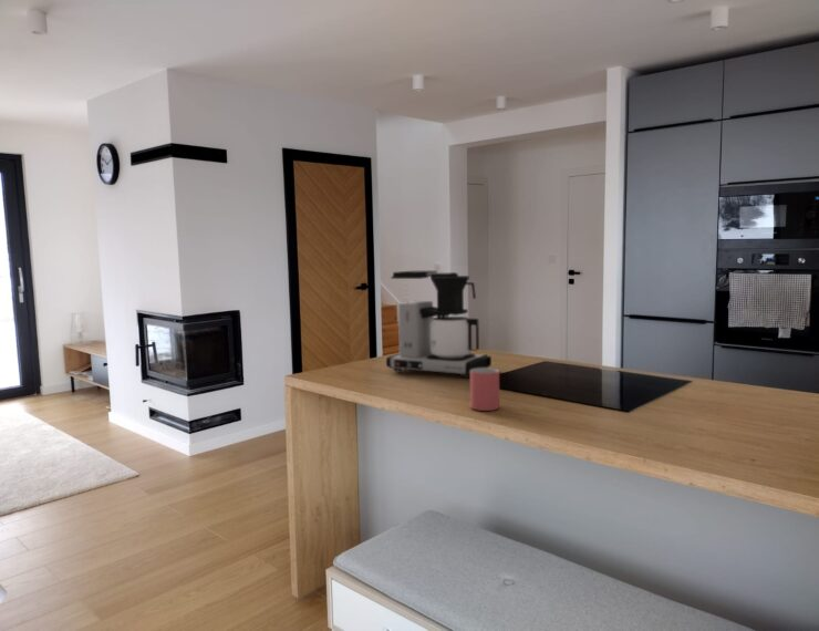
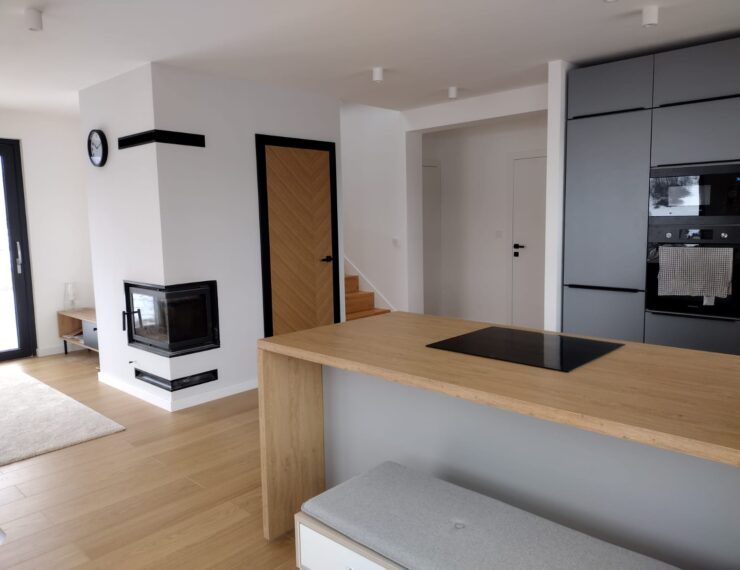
- mug (486, 386)
- coffee maker (437, 321)
